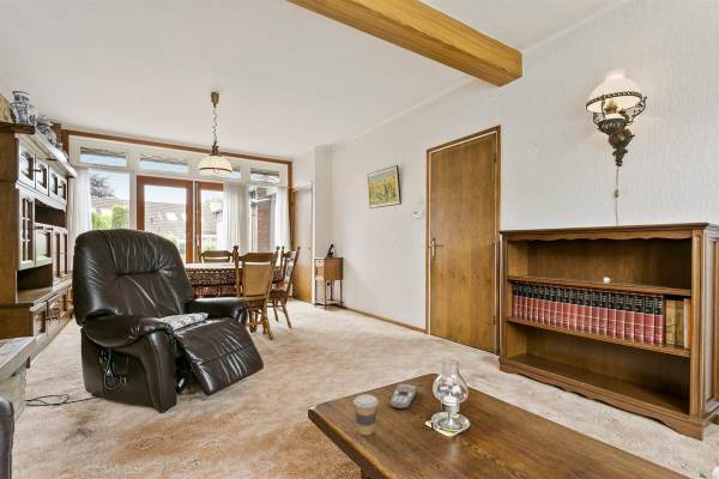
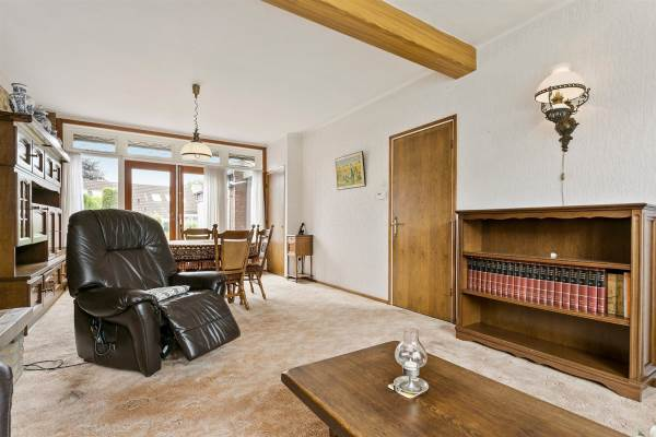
- coffee cup (365, 414)
- remote control (403, 395)
